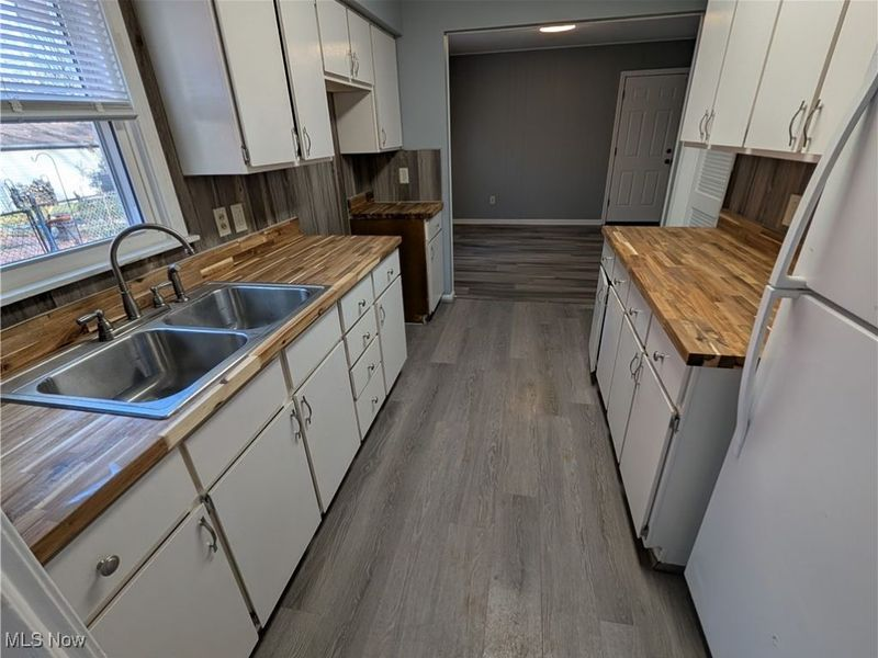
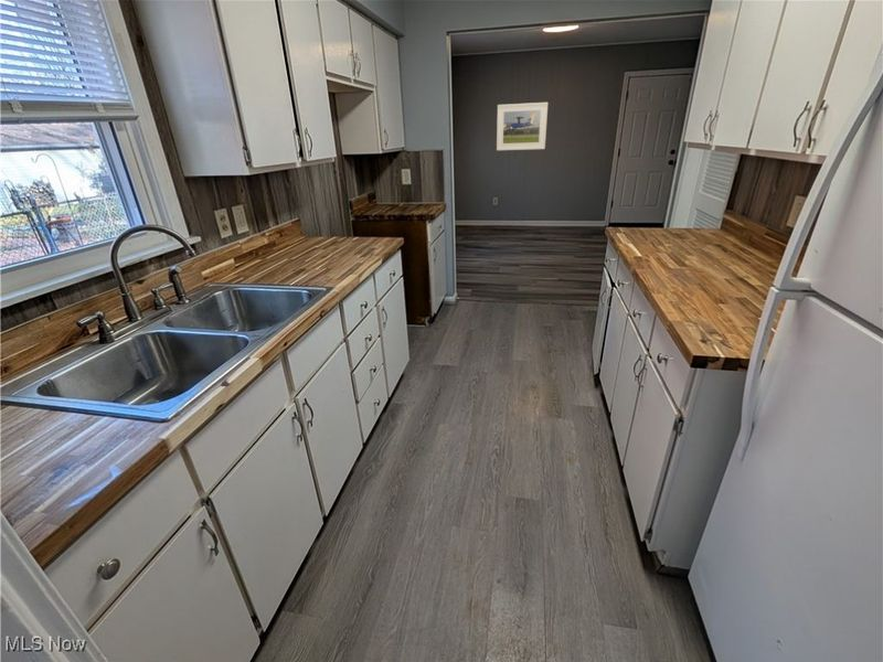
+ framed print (521, 127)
